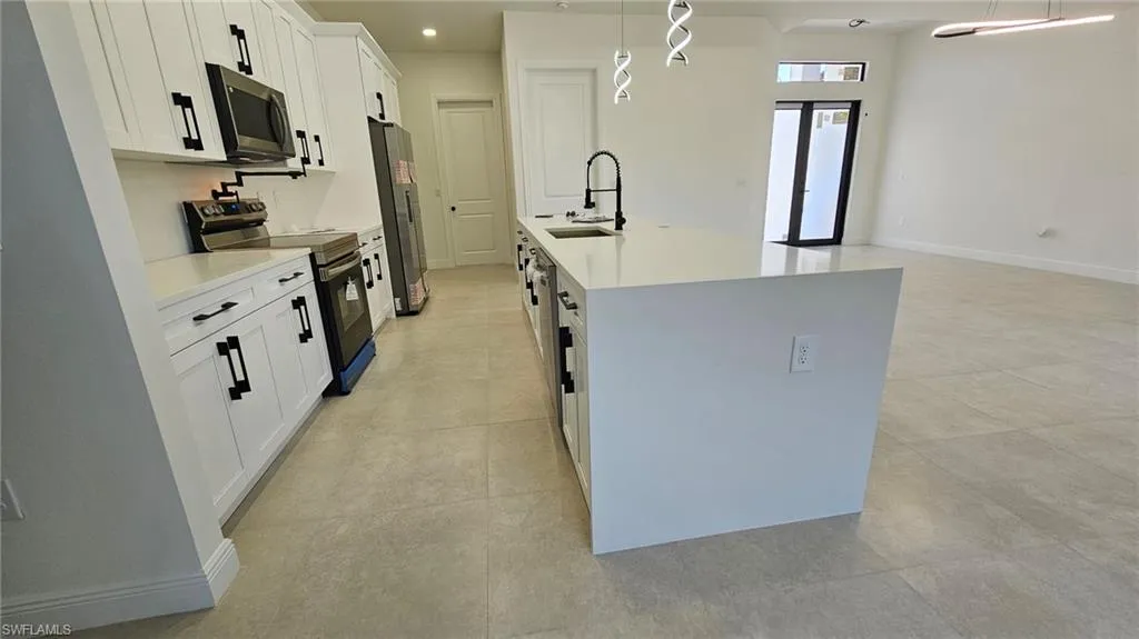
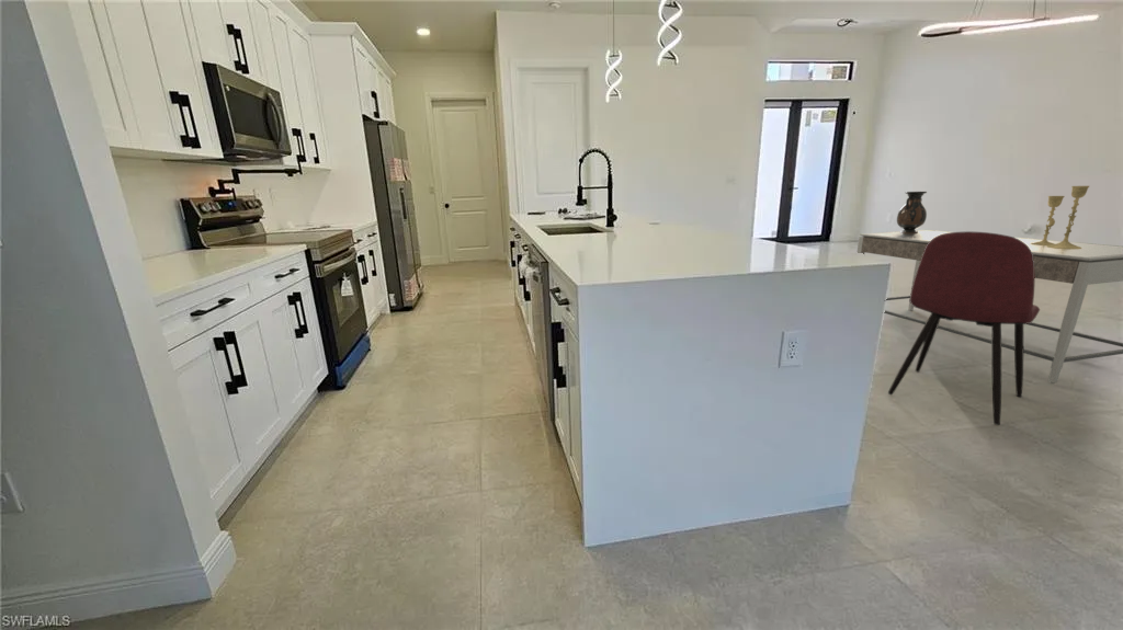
+ dining table (964, 332)
+ dining chair (969, 316)
+ vase (911, 211)
+ candlestick (1068, 216)
